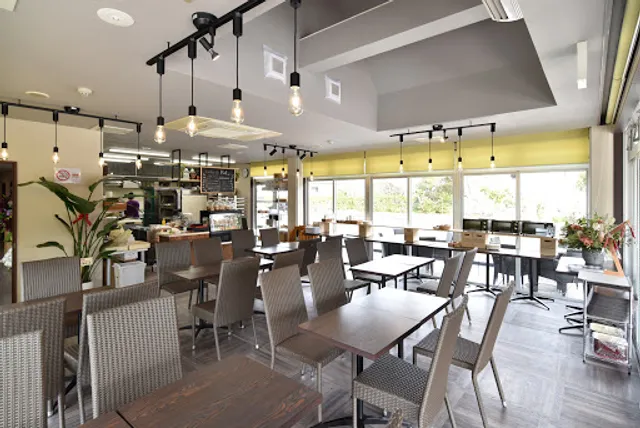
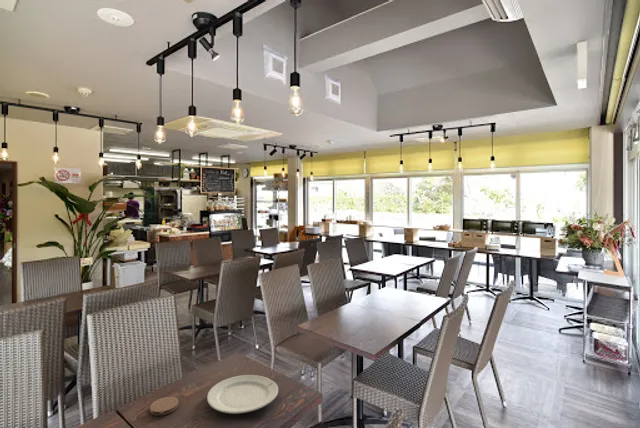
+ coaster (164, 405)
+ chinaware (243, 394)
